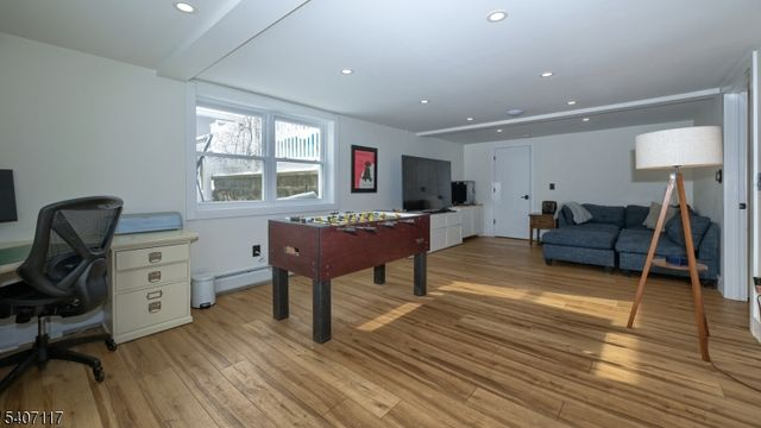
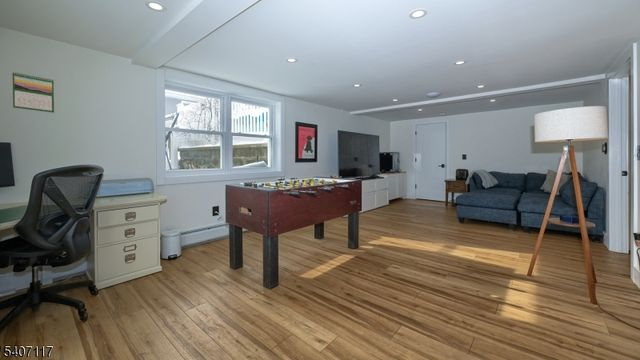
+ calendar (34, 92)
